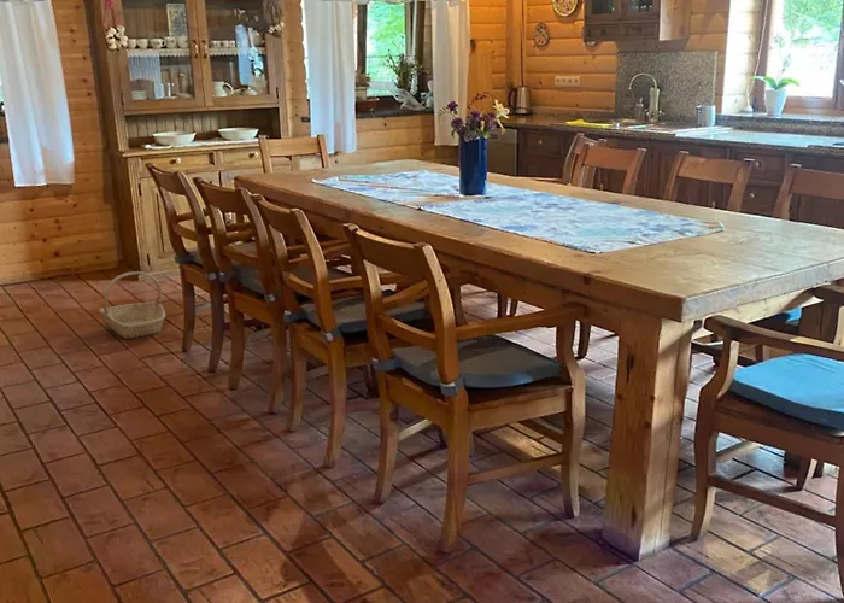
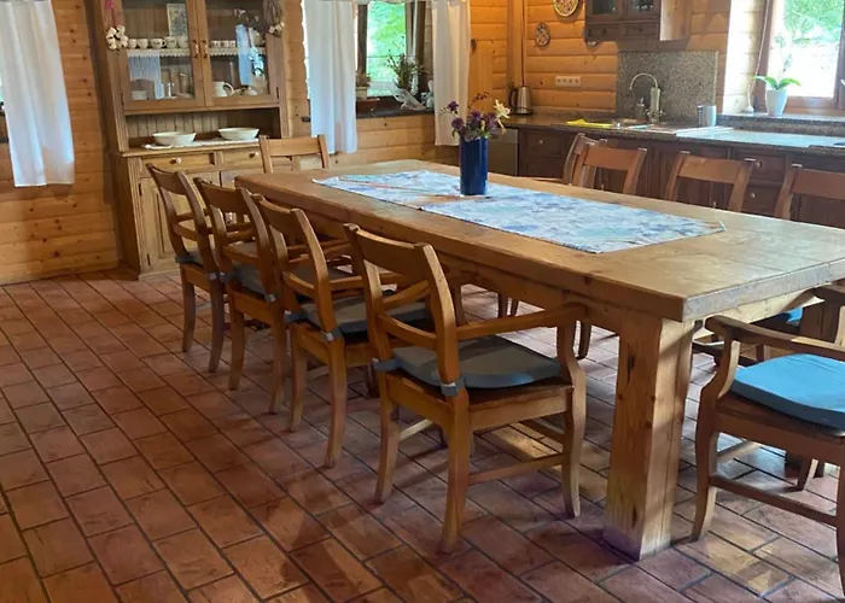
- basket (130, 304)
